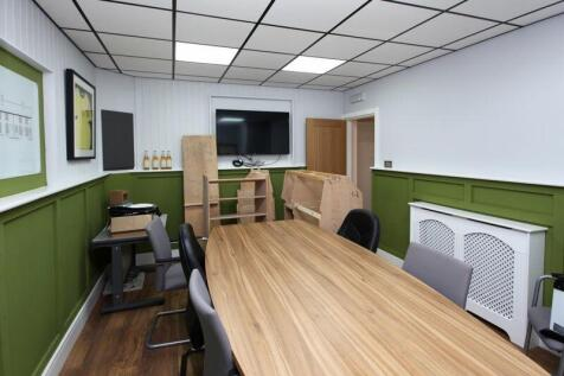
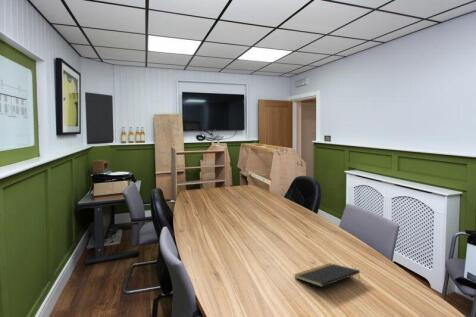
+ notepad (326, 273)
